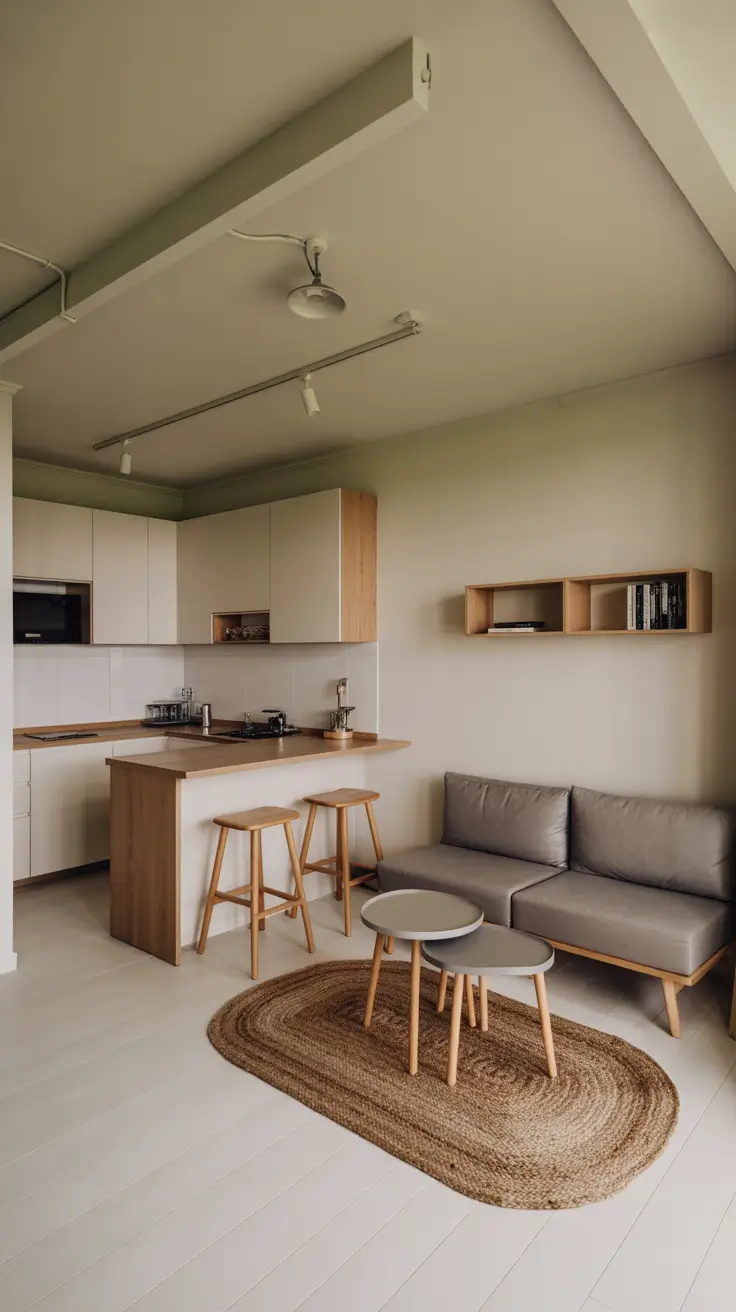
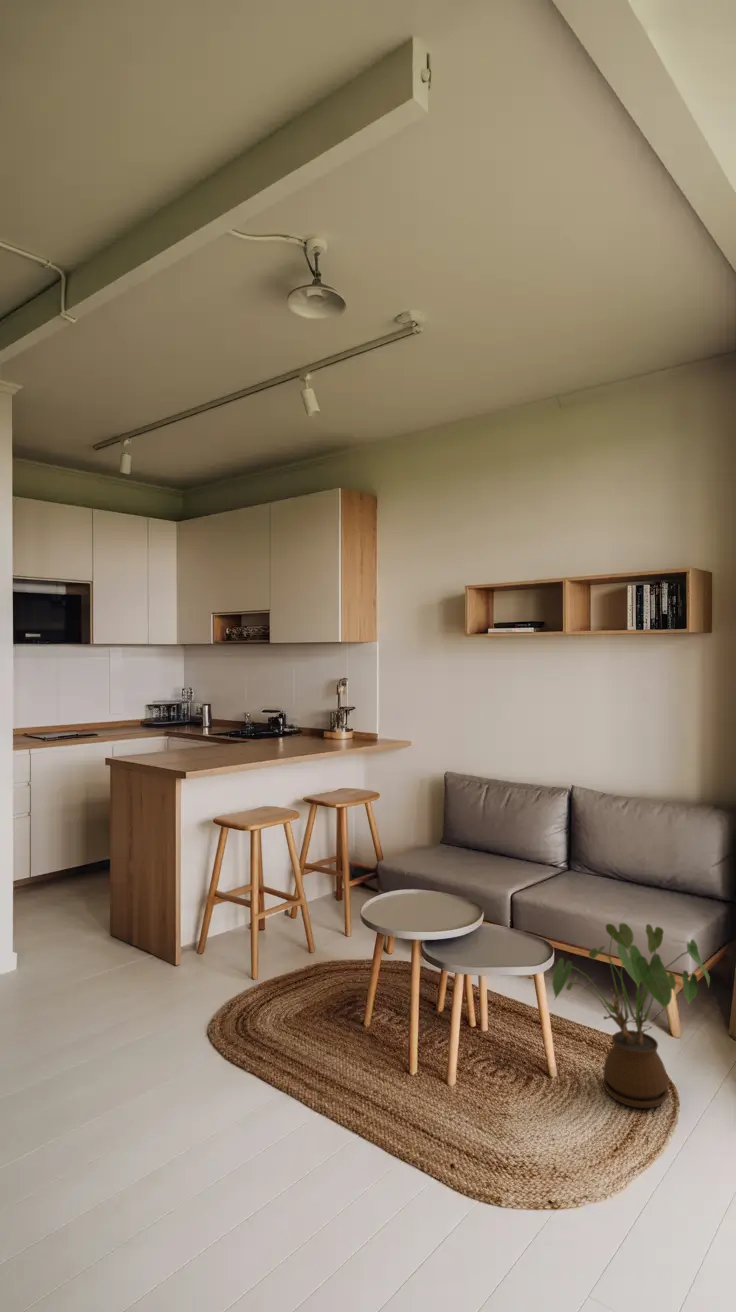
+ house plant (627, 1012)
